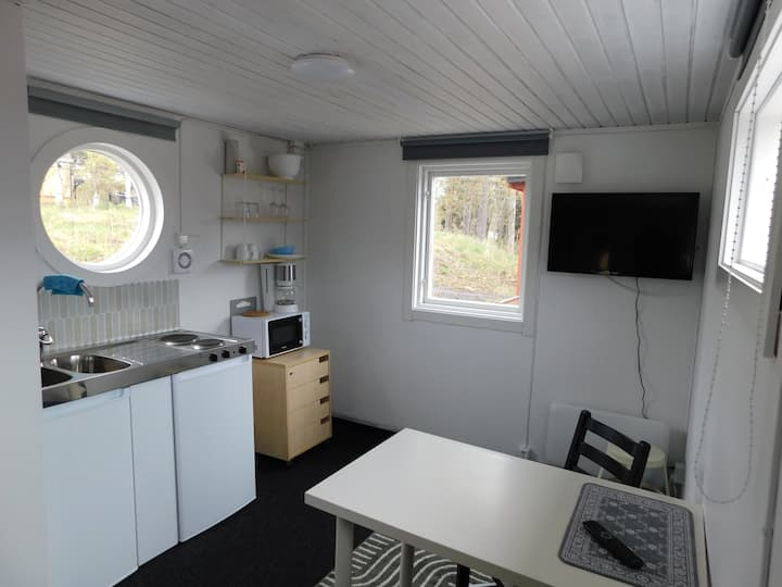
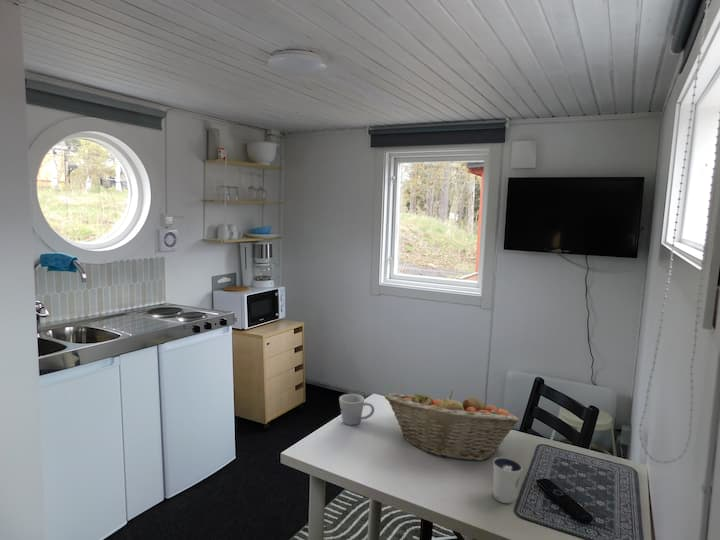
+ mug (356, 410)
+ fruit basket (448, 416)
+ dixie cup (506, 480)
